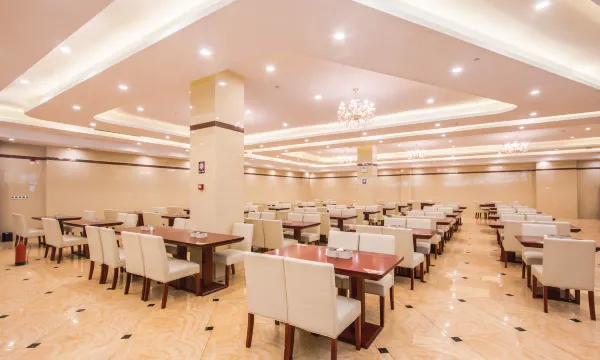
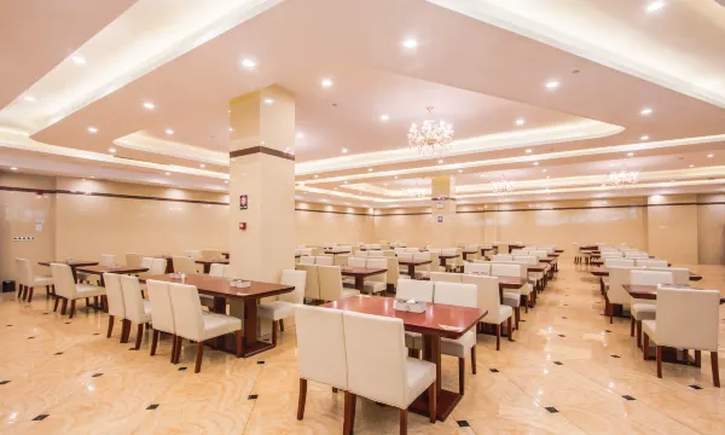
- fire extinguisher (22, 251)
